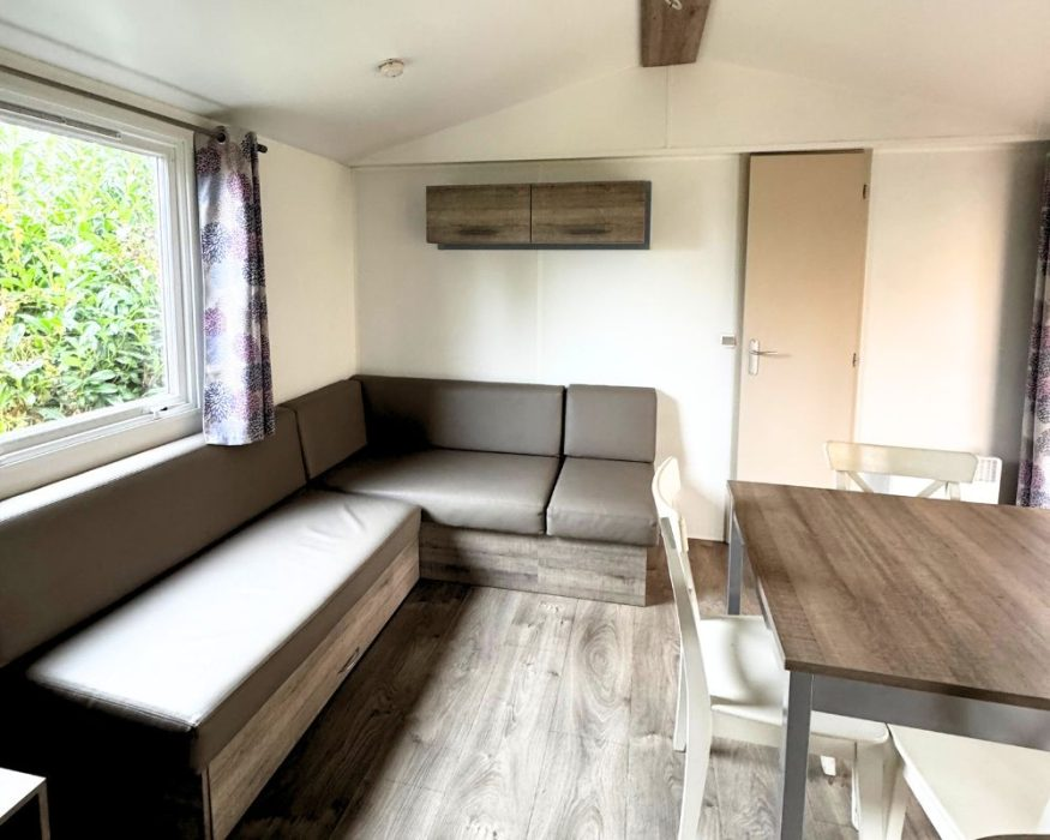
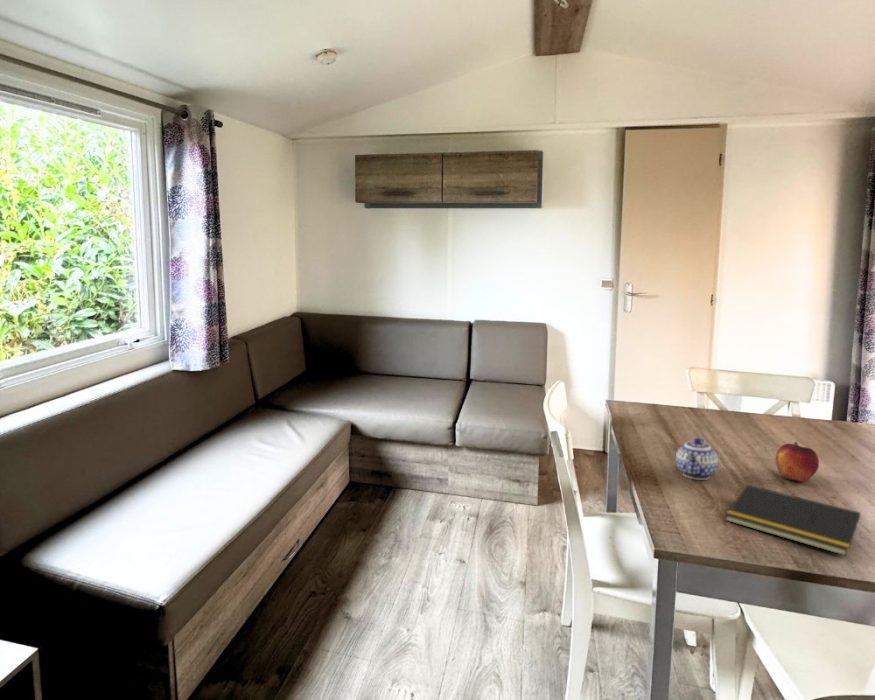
+ notepad (791, 516)
+ fruit (797, 461)
+ teapot (696, 457)
